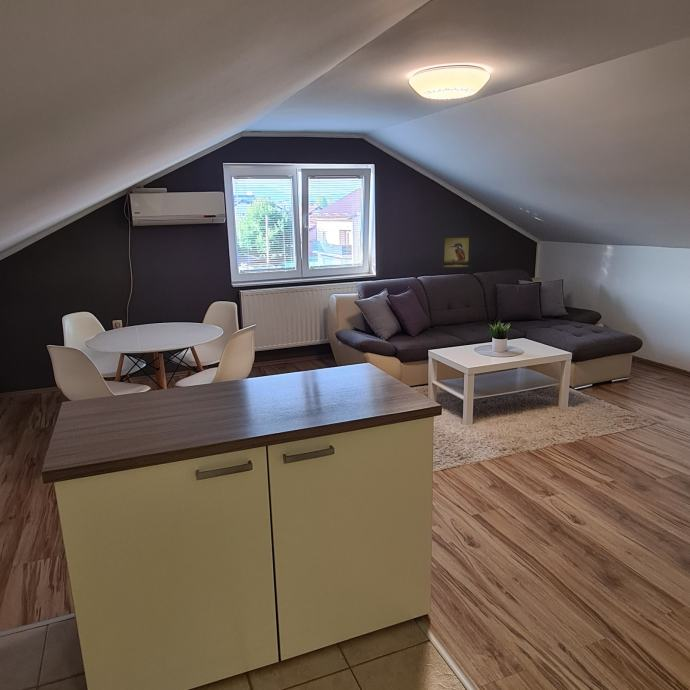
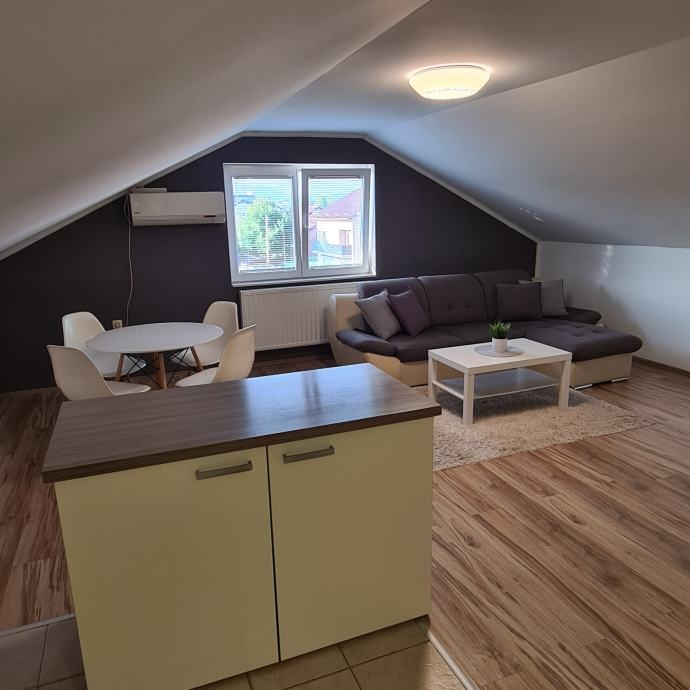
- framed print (456, 252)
